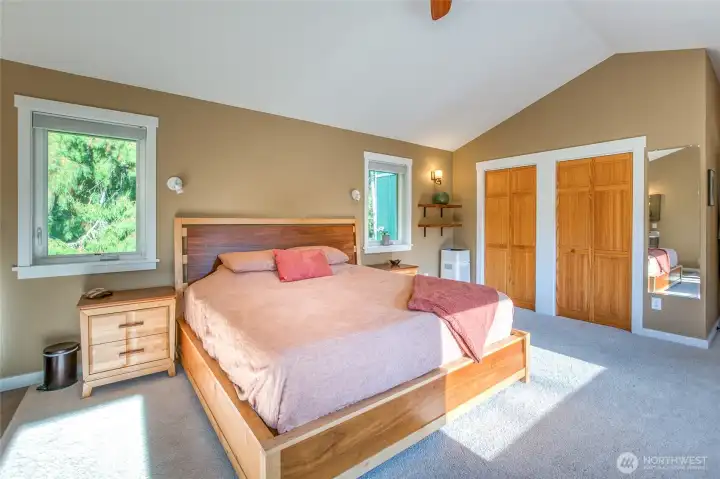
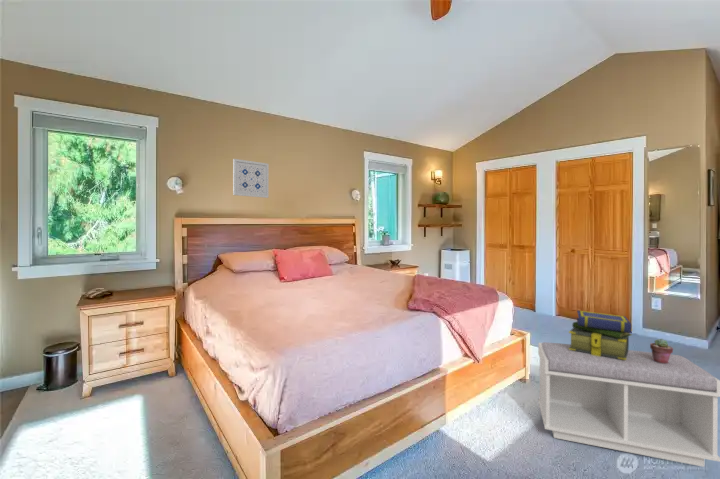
+ stack of books (600, 332)
+ wall art (251, 178)
+ bench (615, 395)
+ potted succulent (661, 349)
